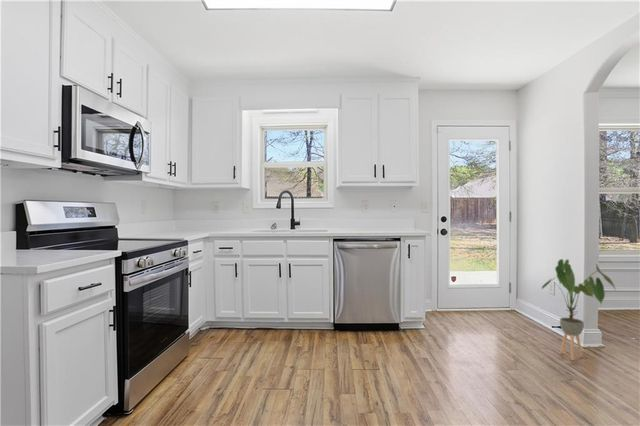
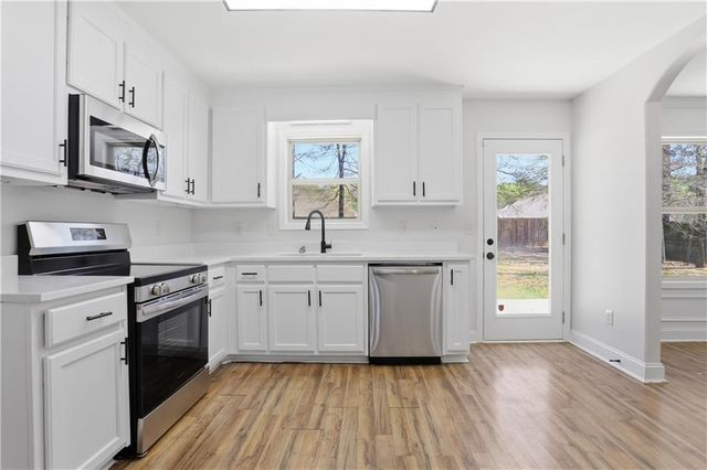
- house plant (575, 308)
